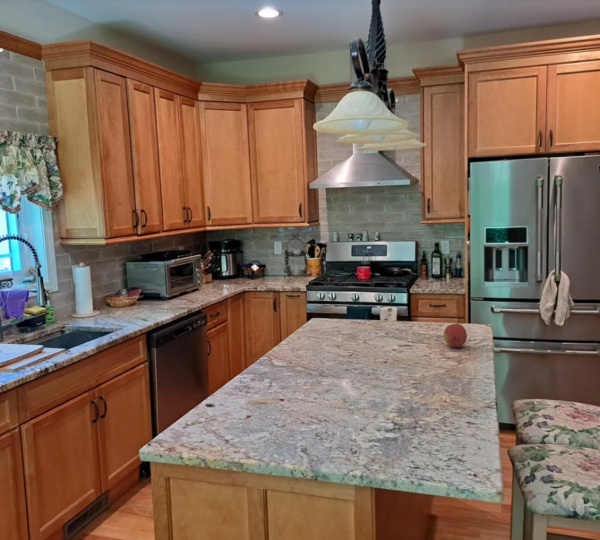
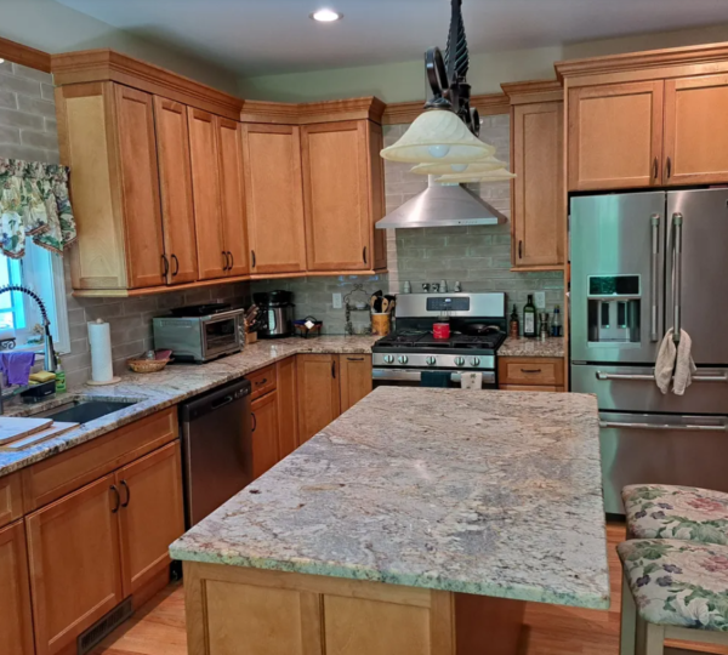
- fruit (455, 335)
